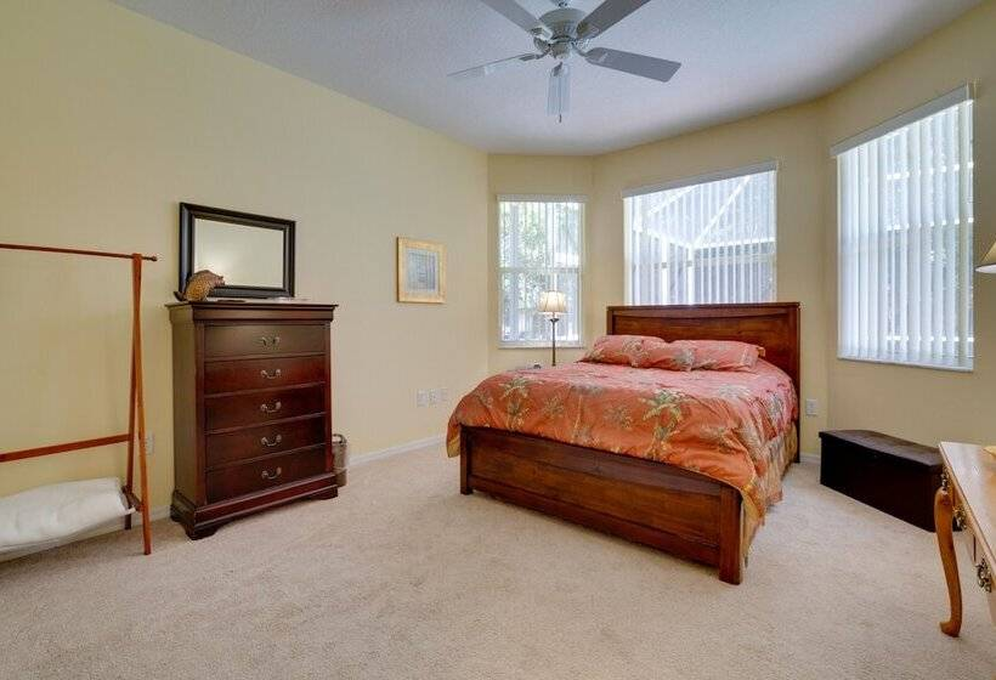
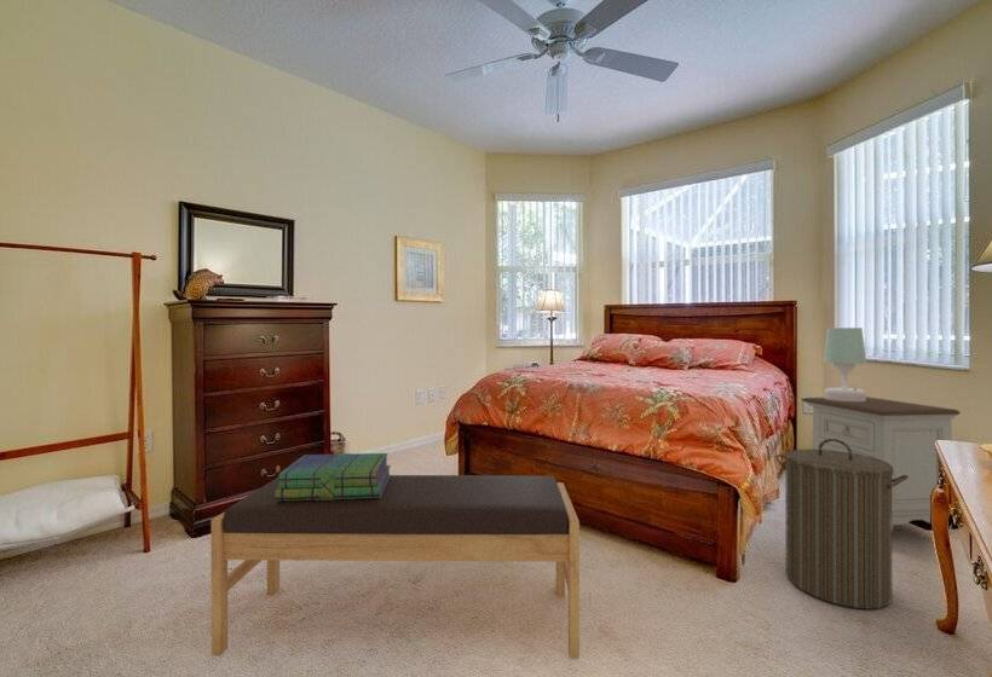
+ nightstand (872, 457)
+ laundry hamper (836, 511)
+ table lamp (844, 363)
+ bench (406, 554)
+ stack of books (338, 474)
